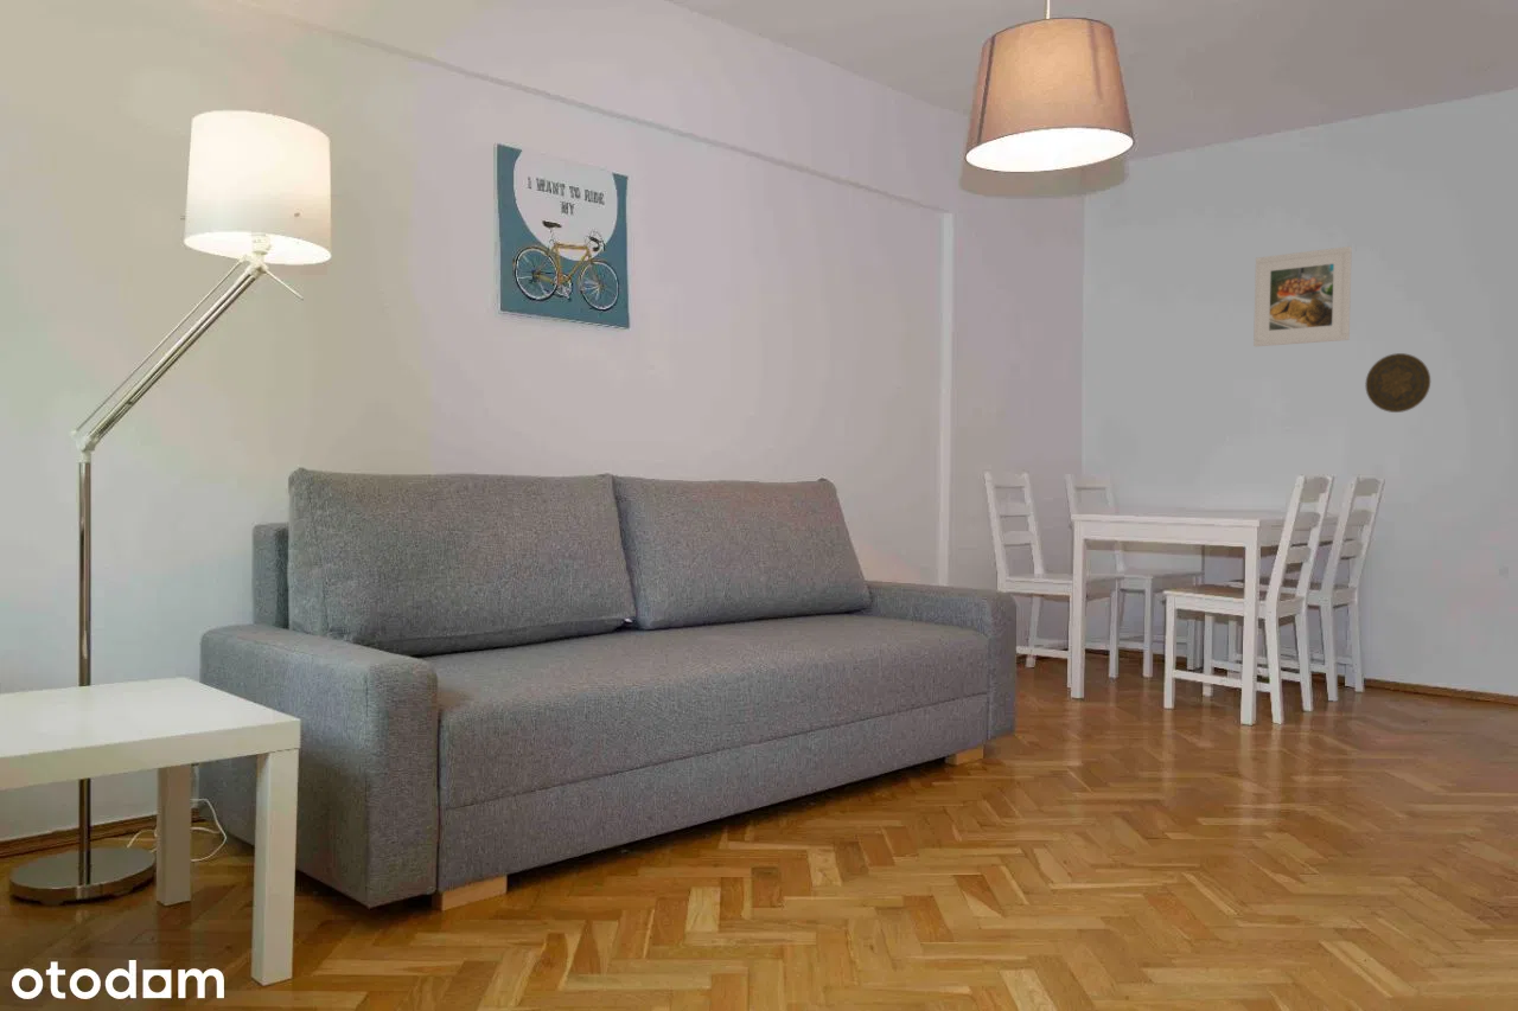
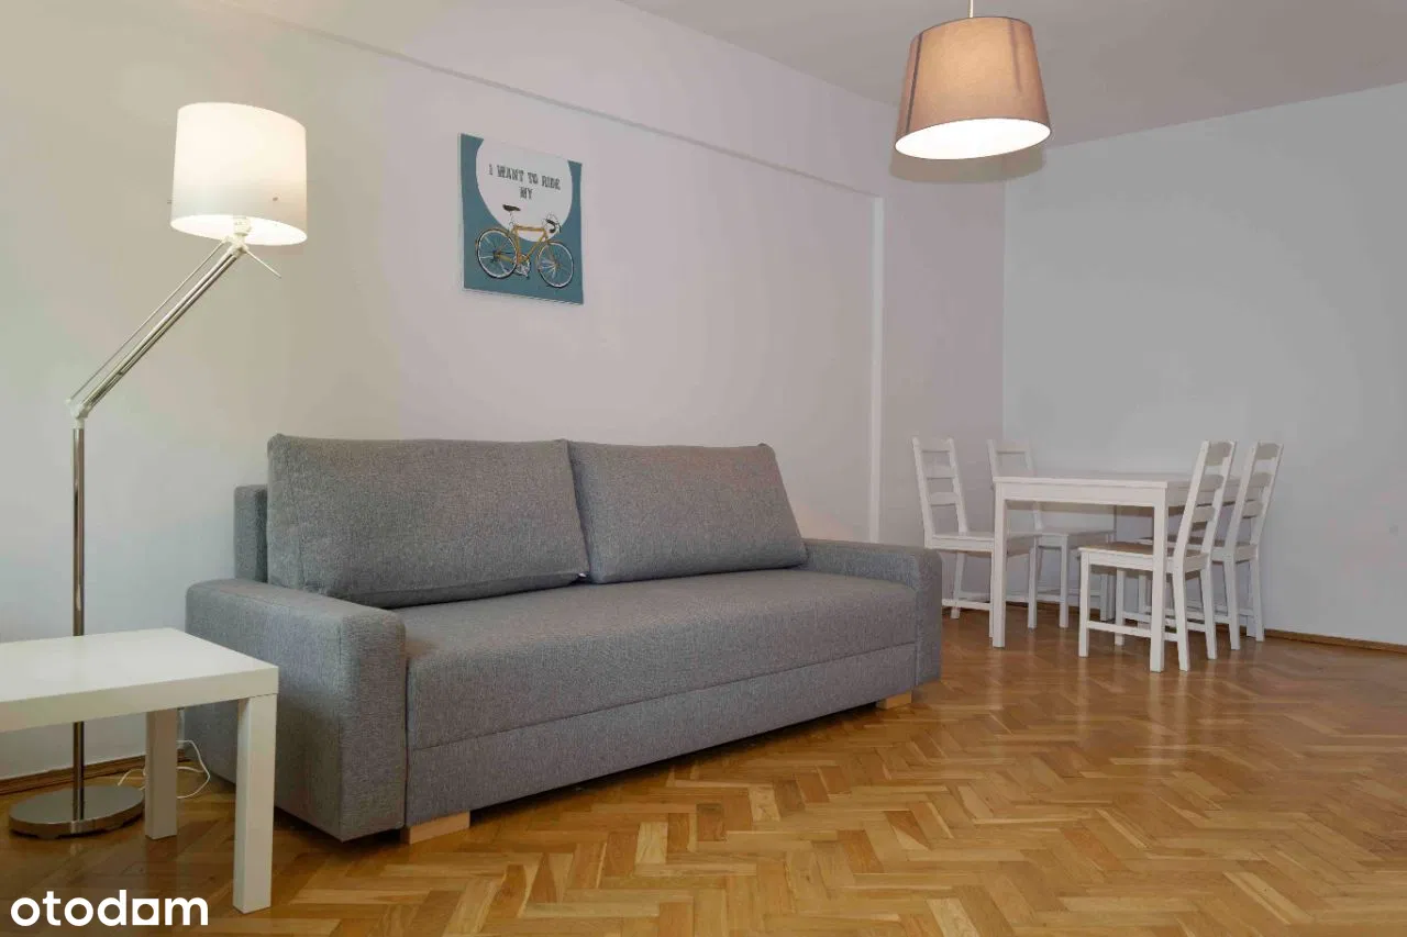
- decorative plate (1396, 382)
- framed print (1301, 297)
